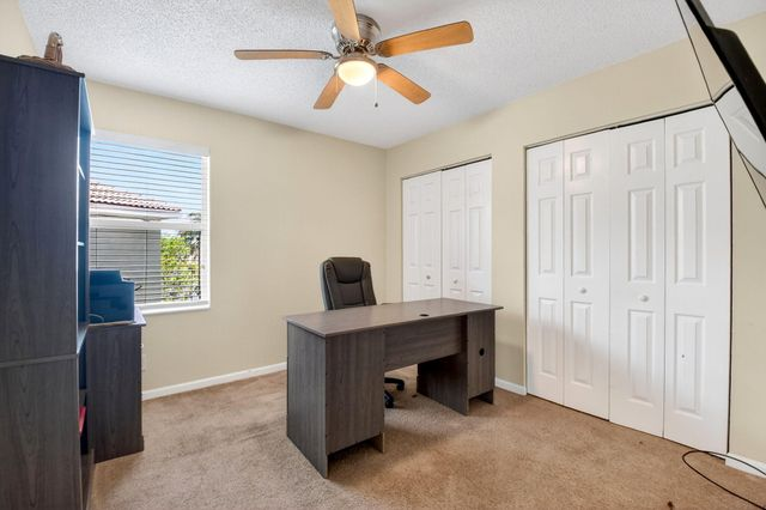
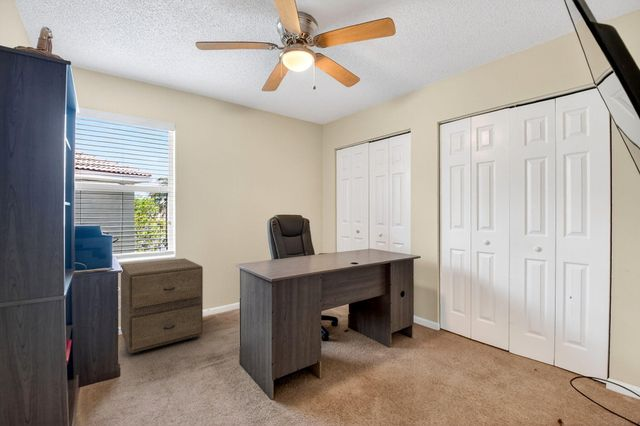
+ filing cabinet (161, 301)
